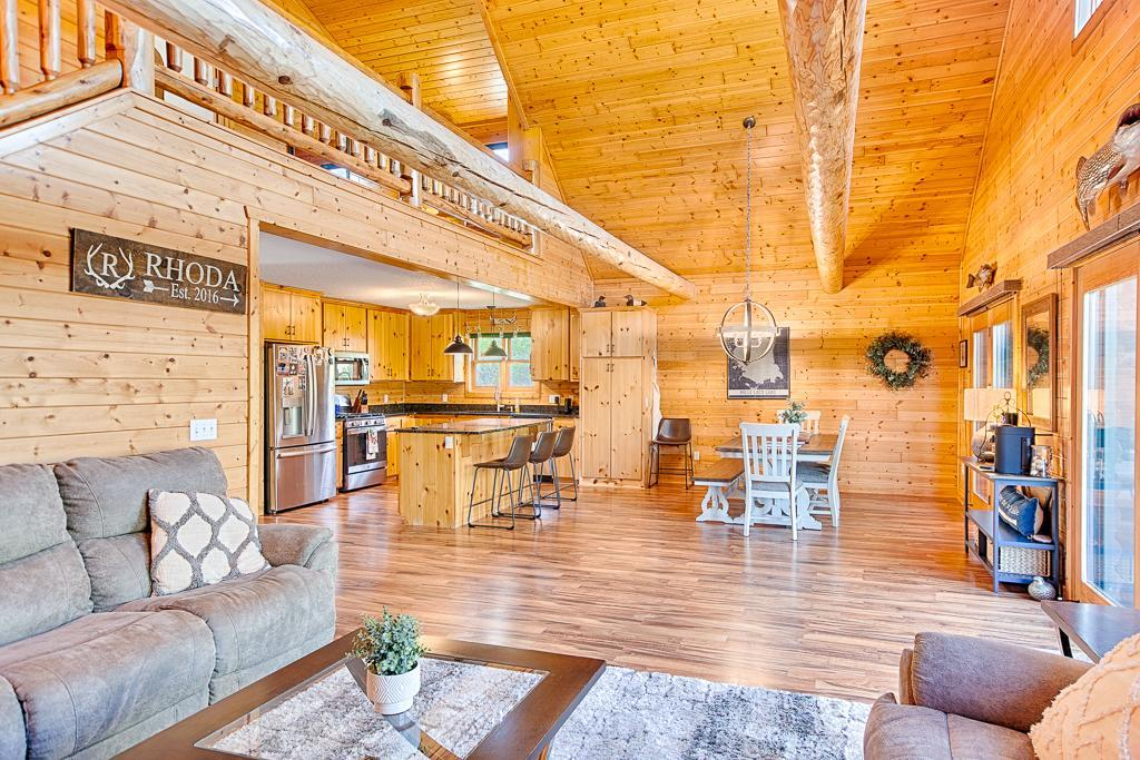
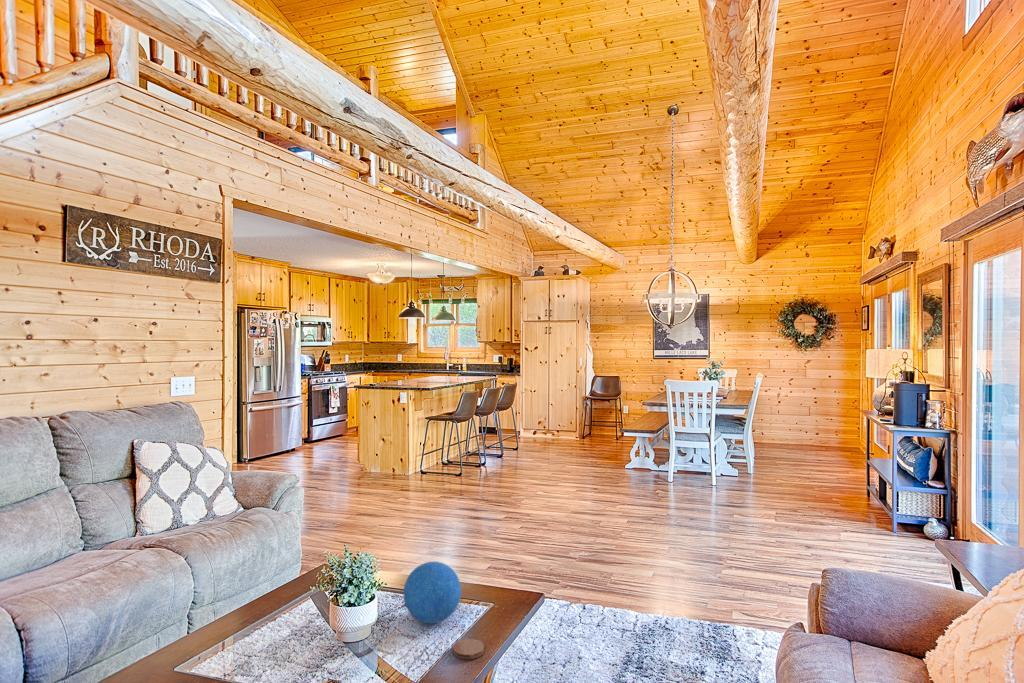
+ decorative ball (432, 591)
+ coaster (468, 648)
